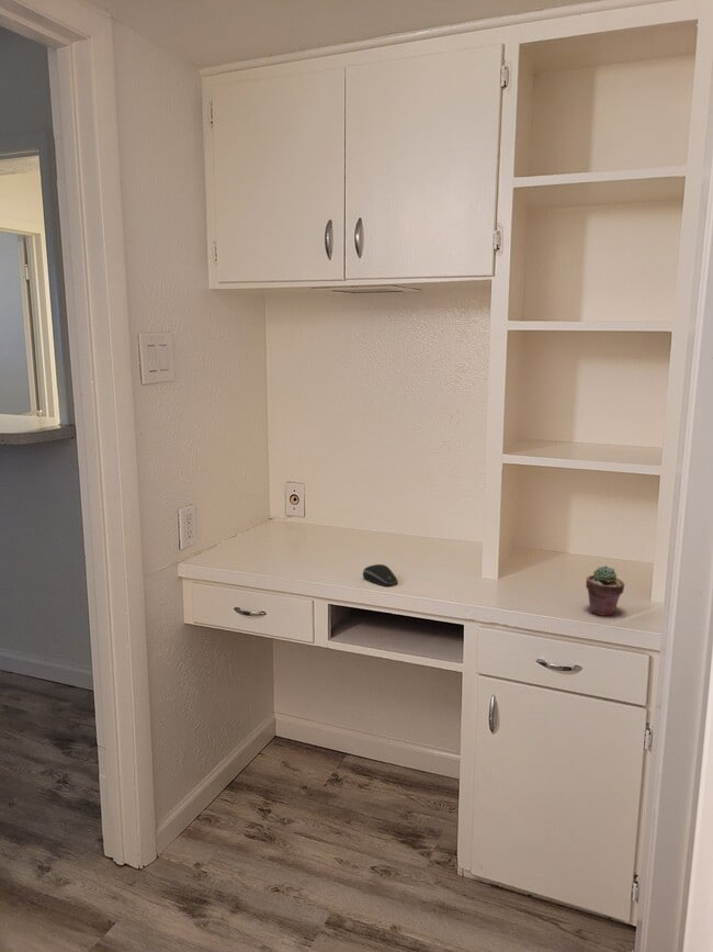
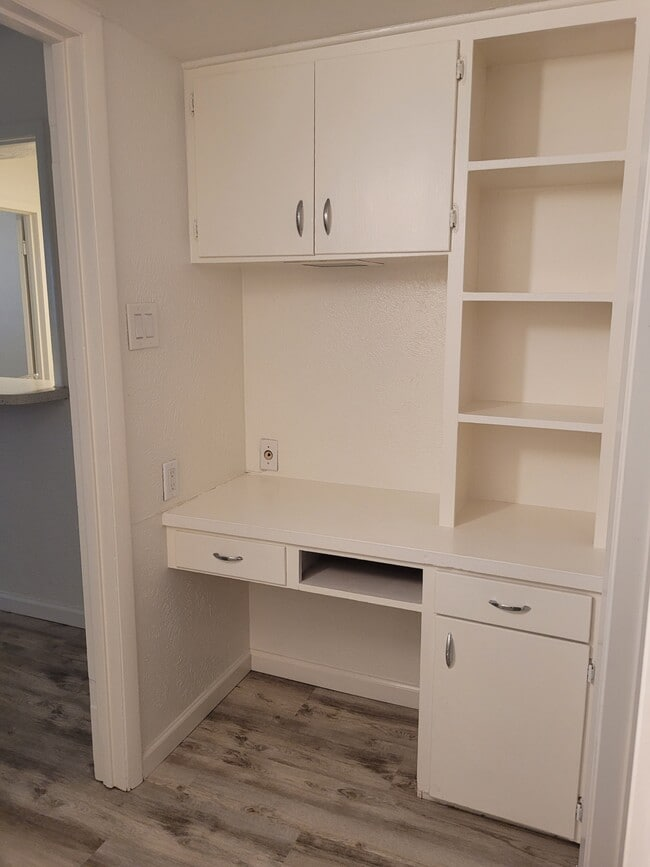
- computer mouse (380, 573)
- potted succulent (604, 590)
